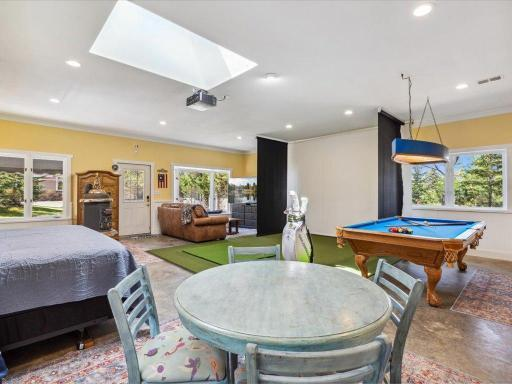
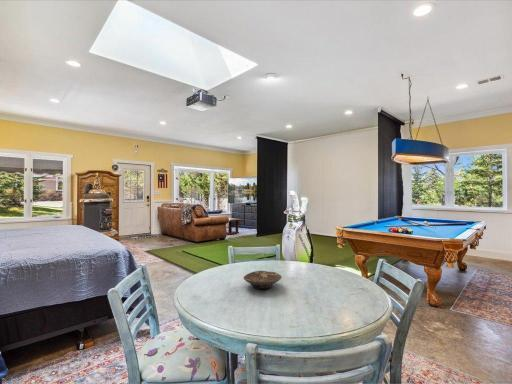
+ bowl (262, 281)
